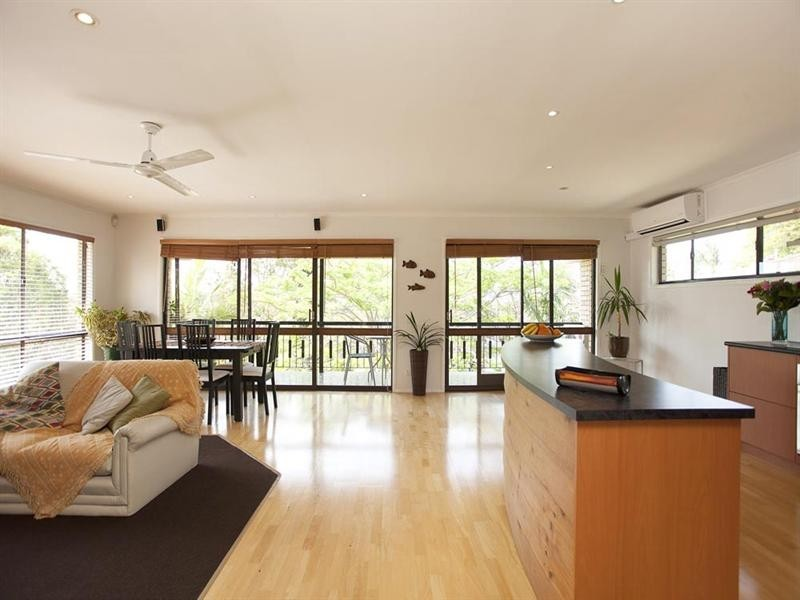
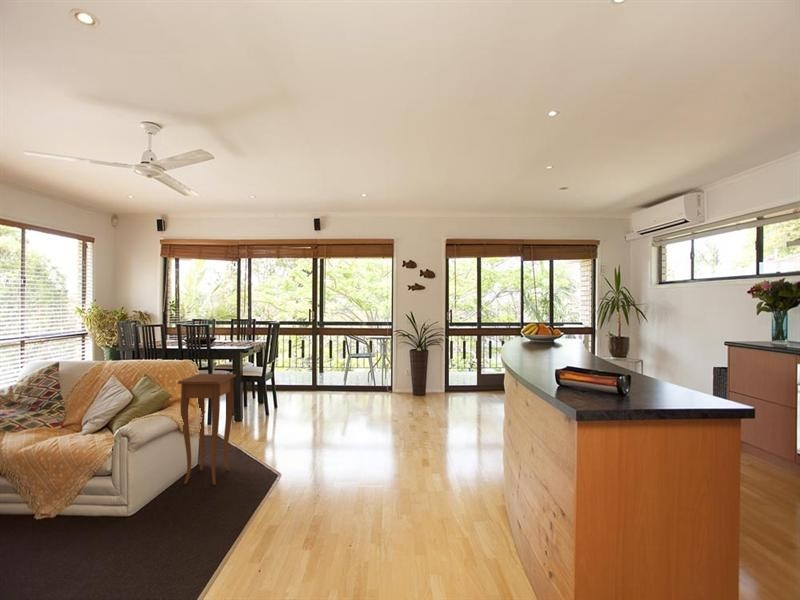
+ side table (212, 427)
